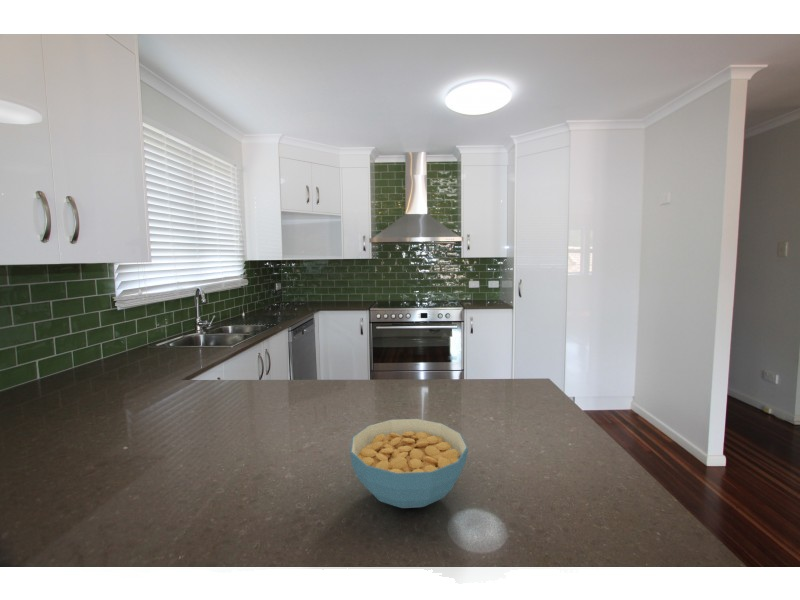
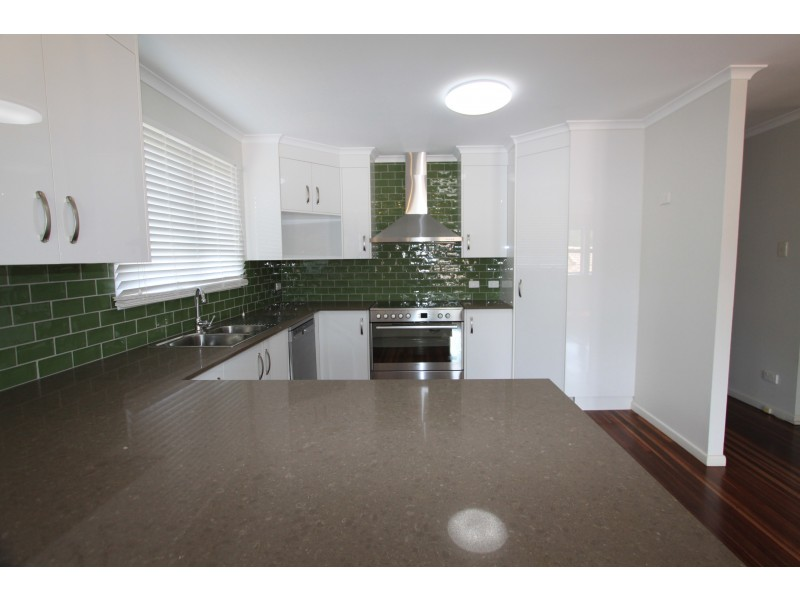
- cereal bowl (408, 469)
